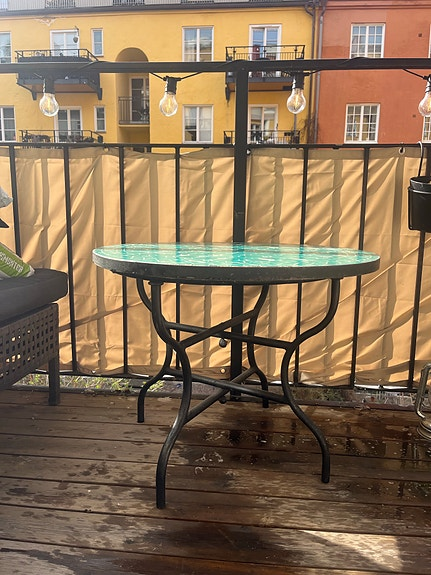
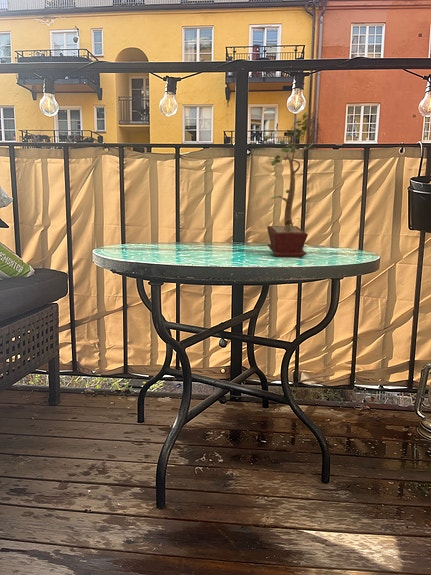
+ potted plant (287, 190)
